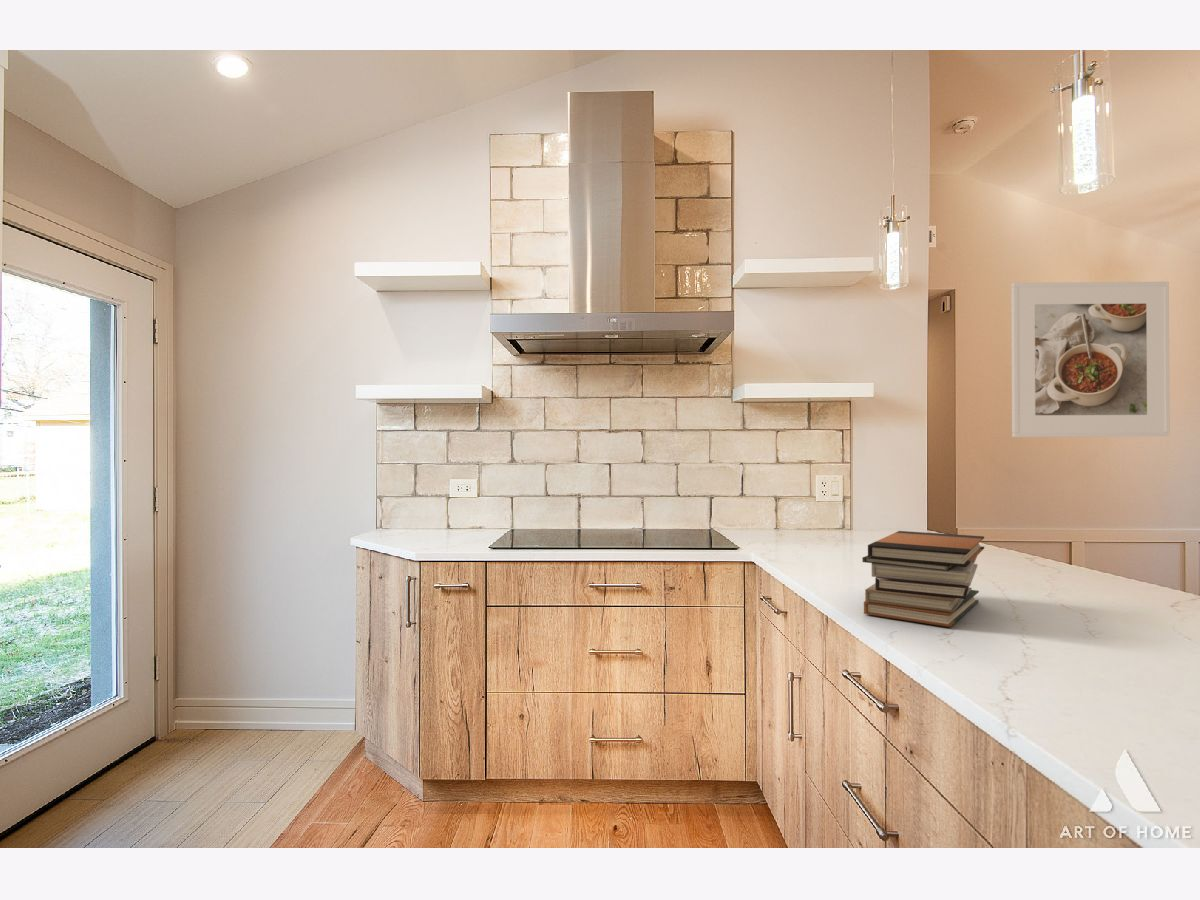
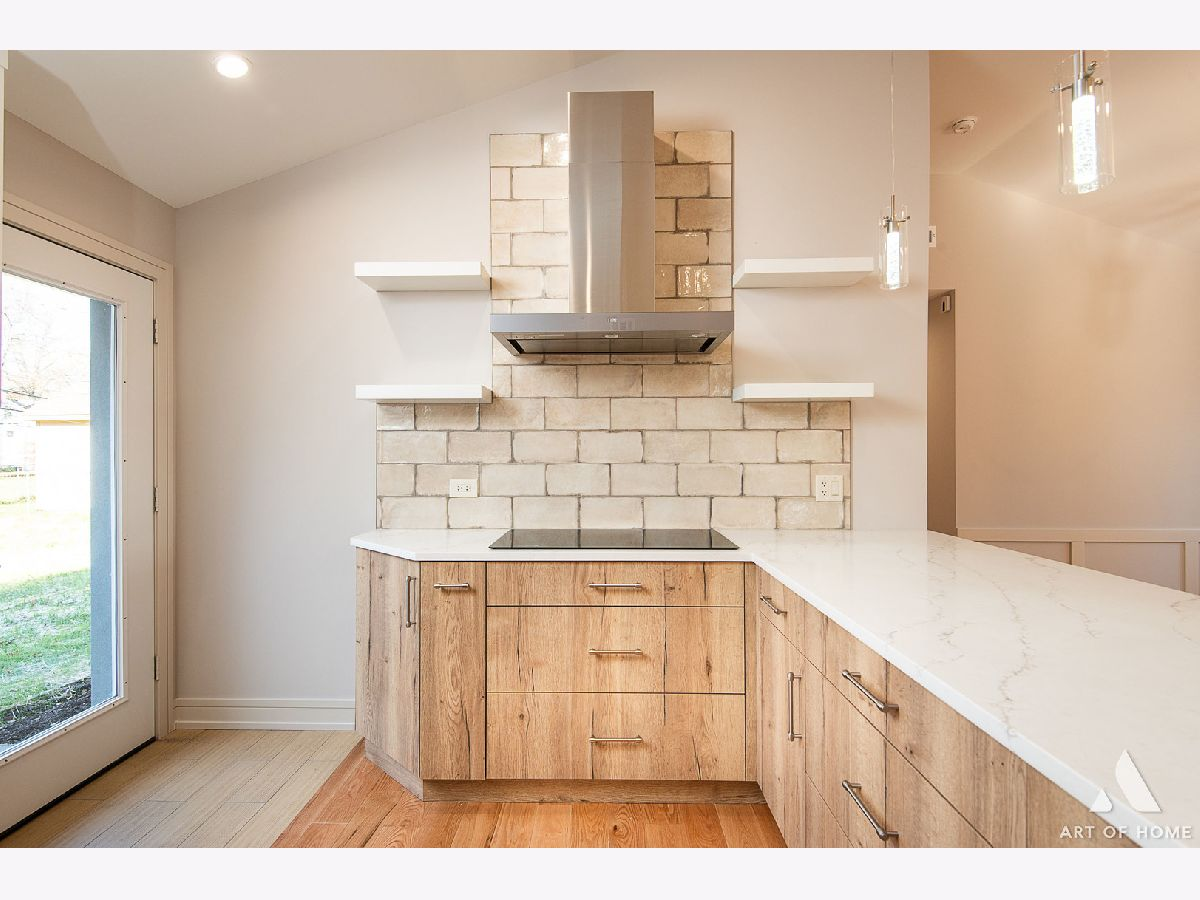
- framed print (1090, 359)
- book stack (926, 573)
